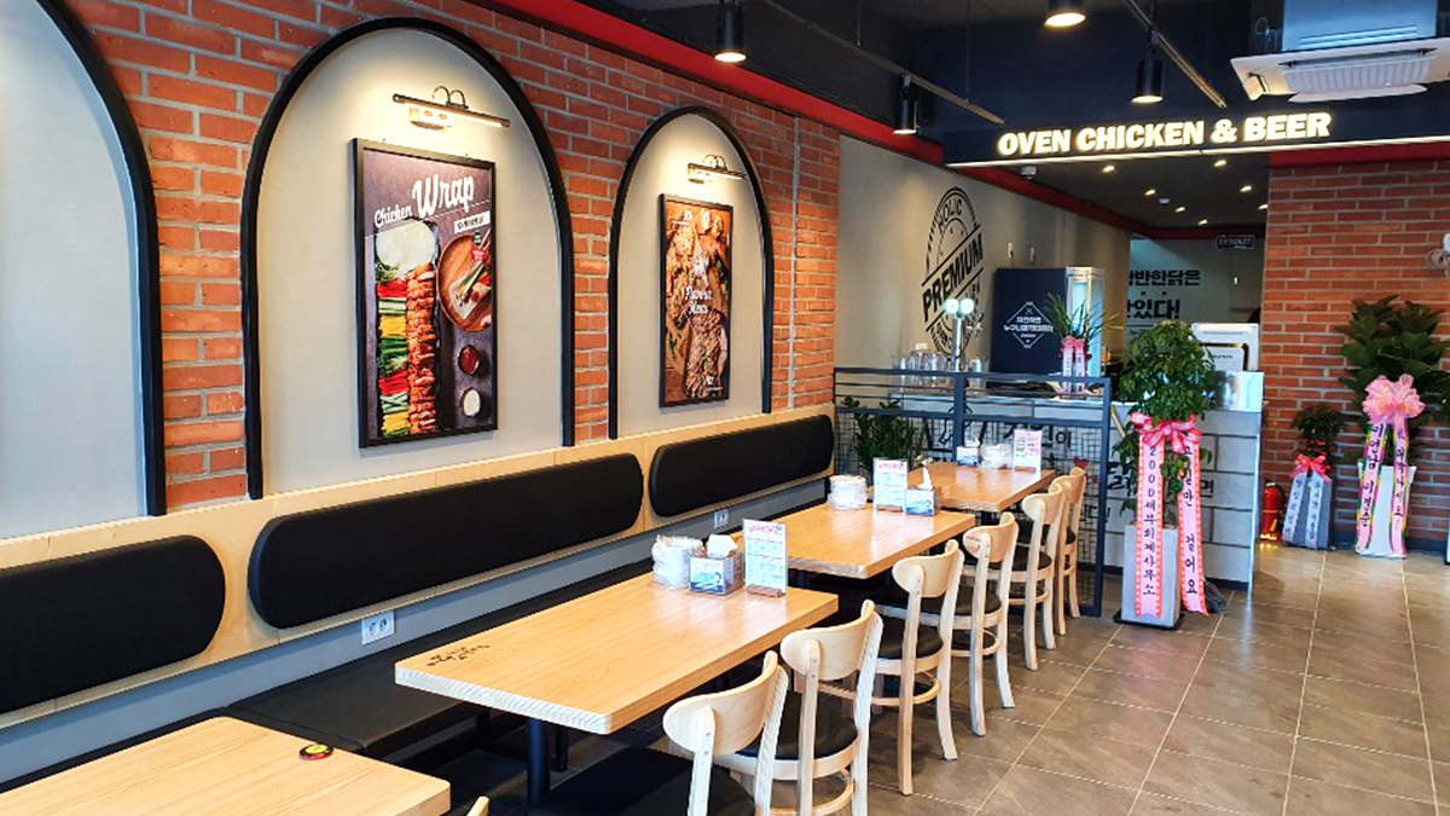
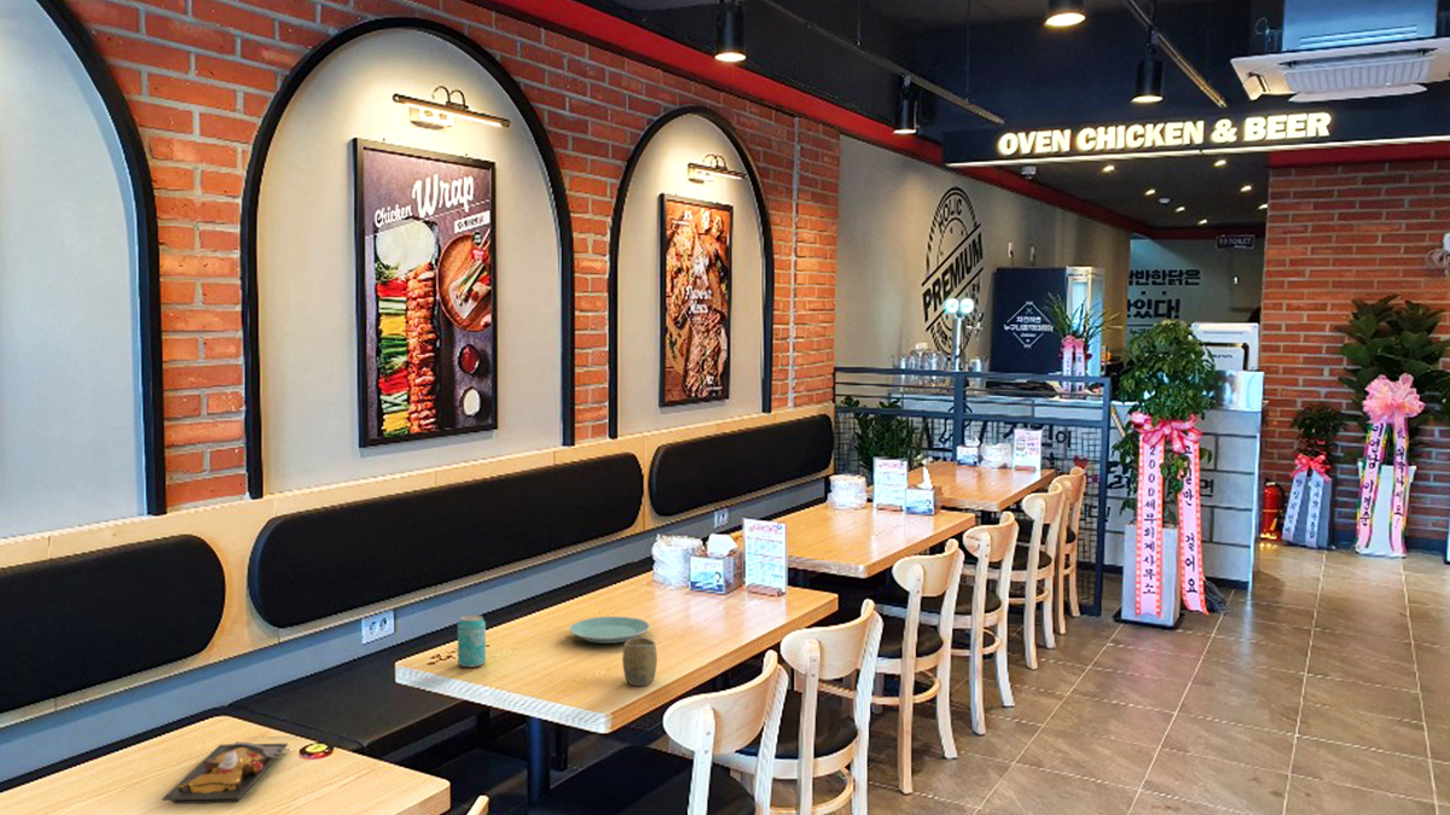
+ beverage can (471, 640)
+ plate (609, 630)
+ plate (237, 763)
+ cup (639, 660)
